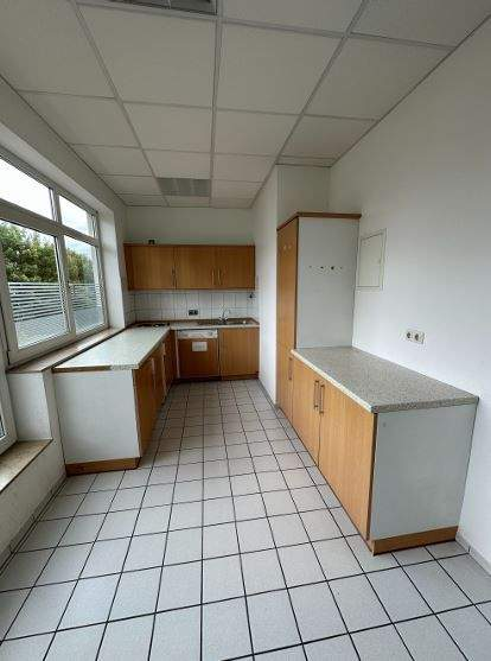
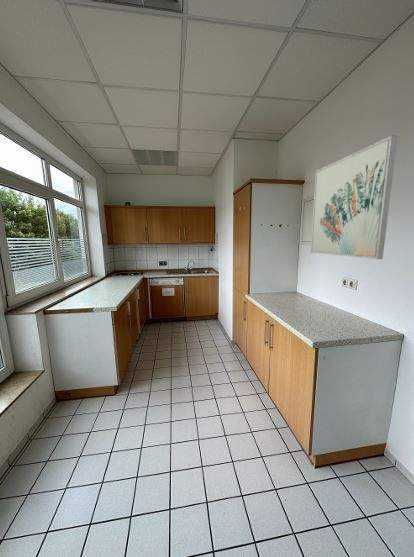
+ wall art (343, 207)
